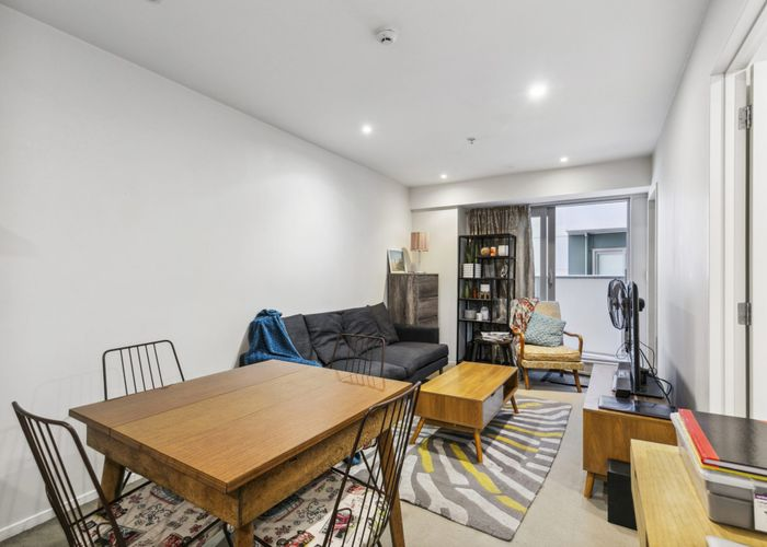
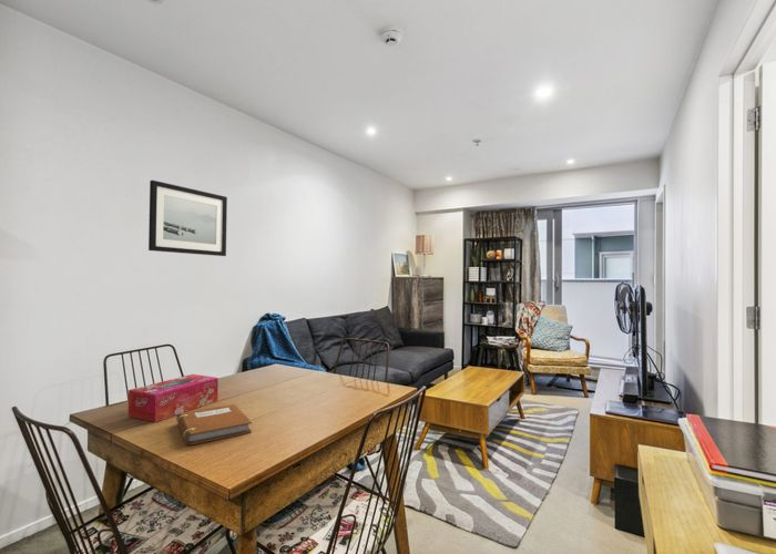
+ wall art (191, 220)
+ notebook (212, 421)
+ tissue box (175, 396)
